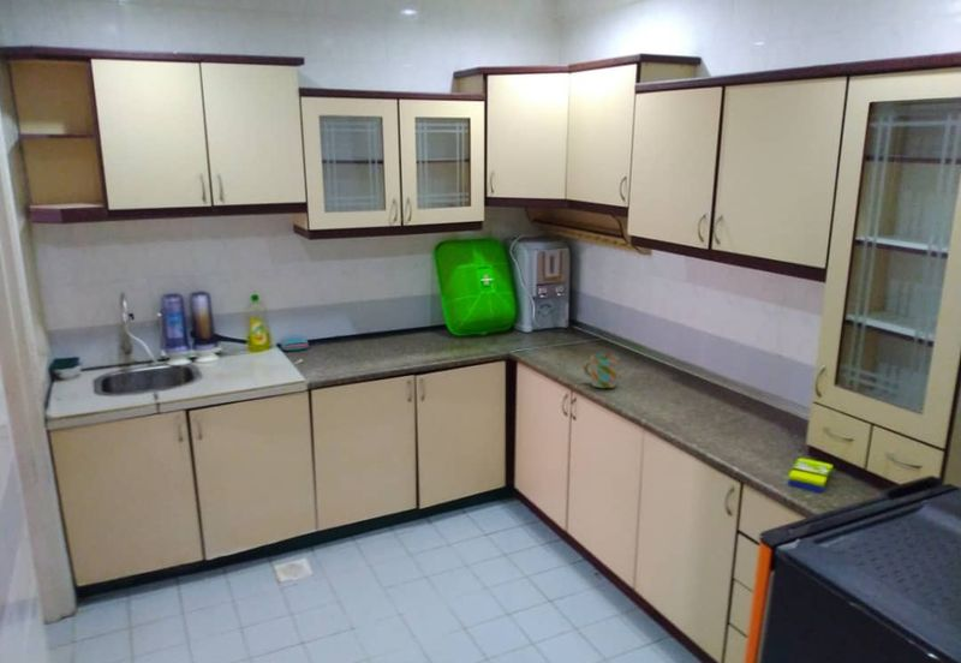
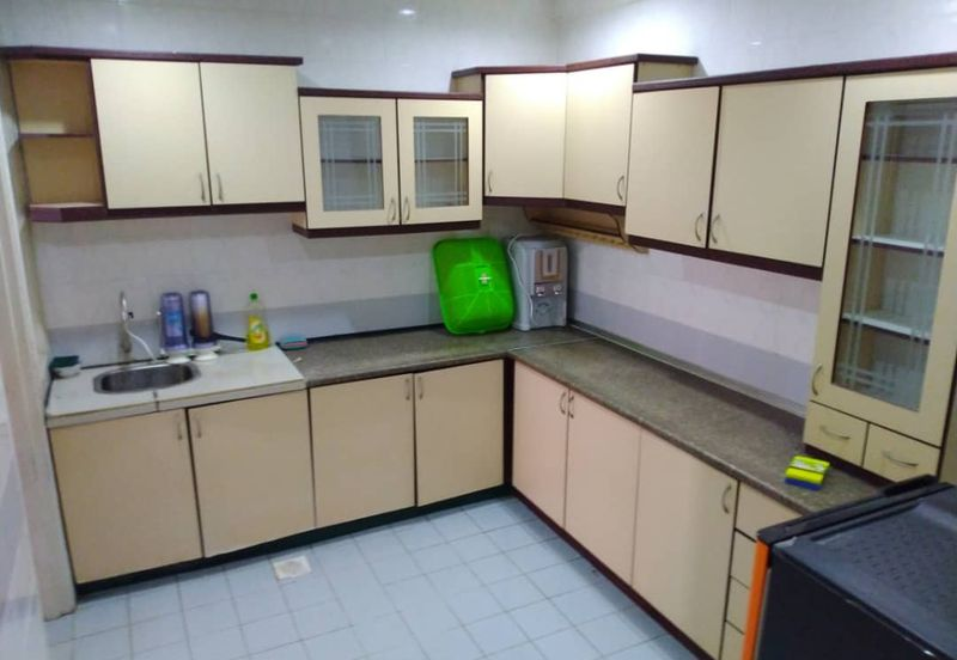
- mug (599, 370)
